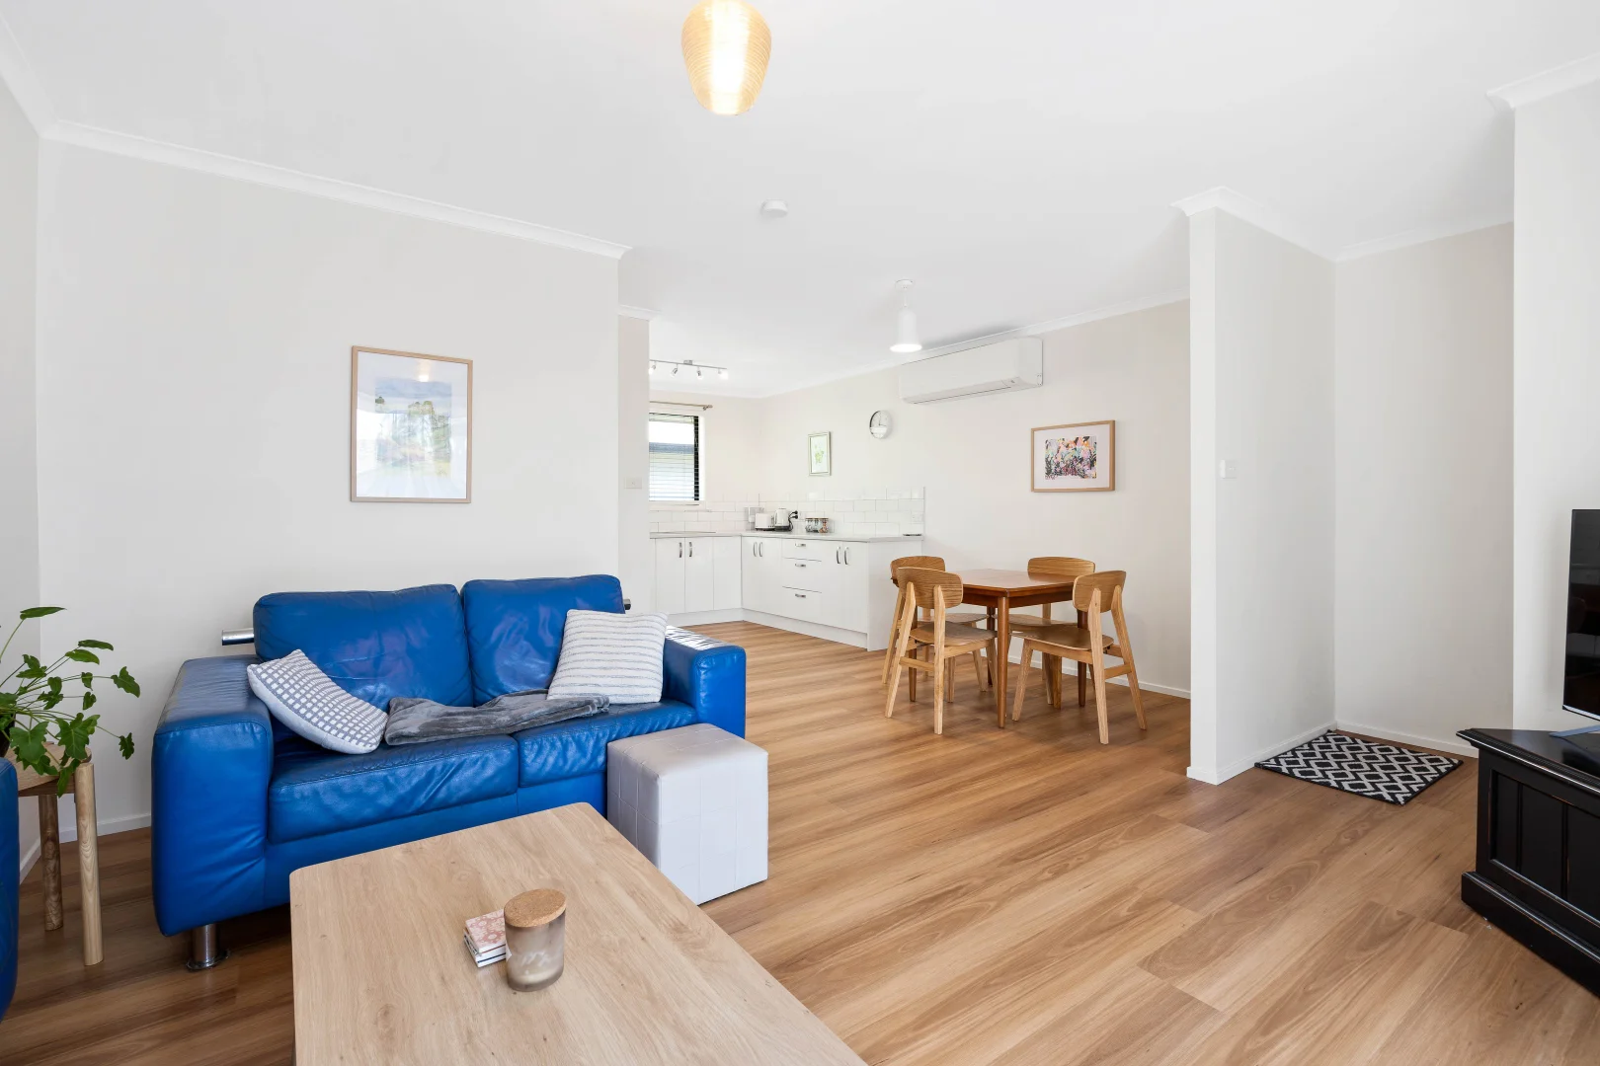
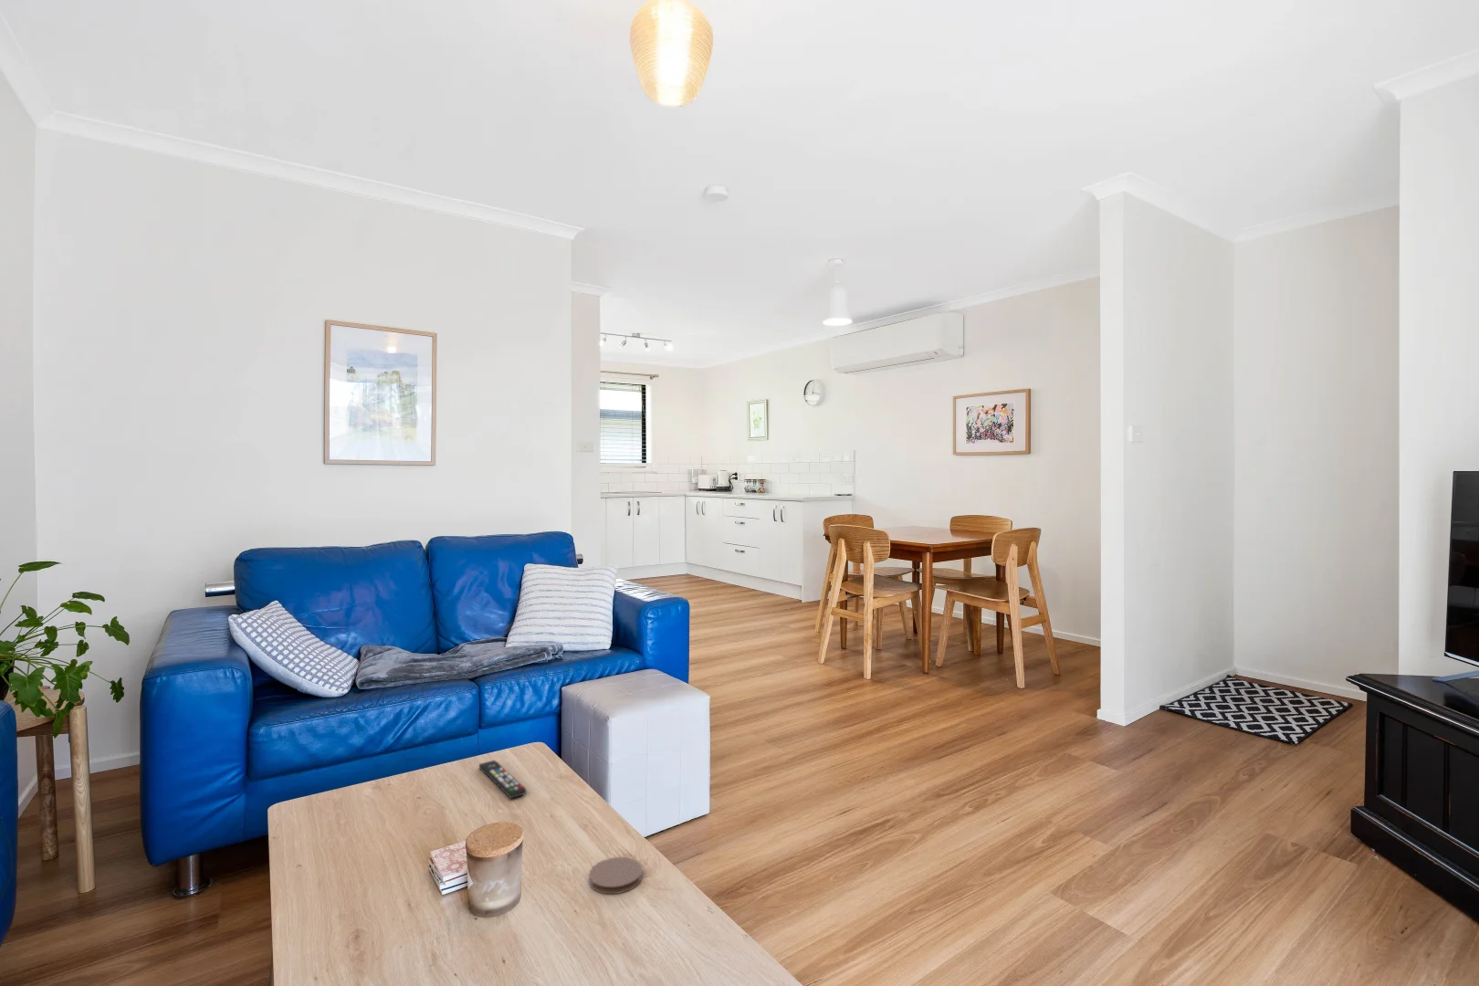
+ remote control (501, 778)
+ coaster (615, 875)
